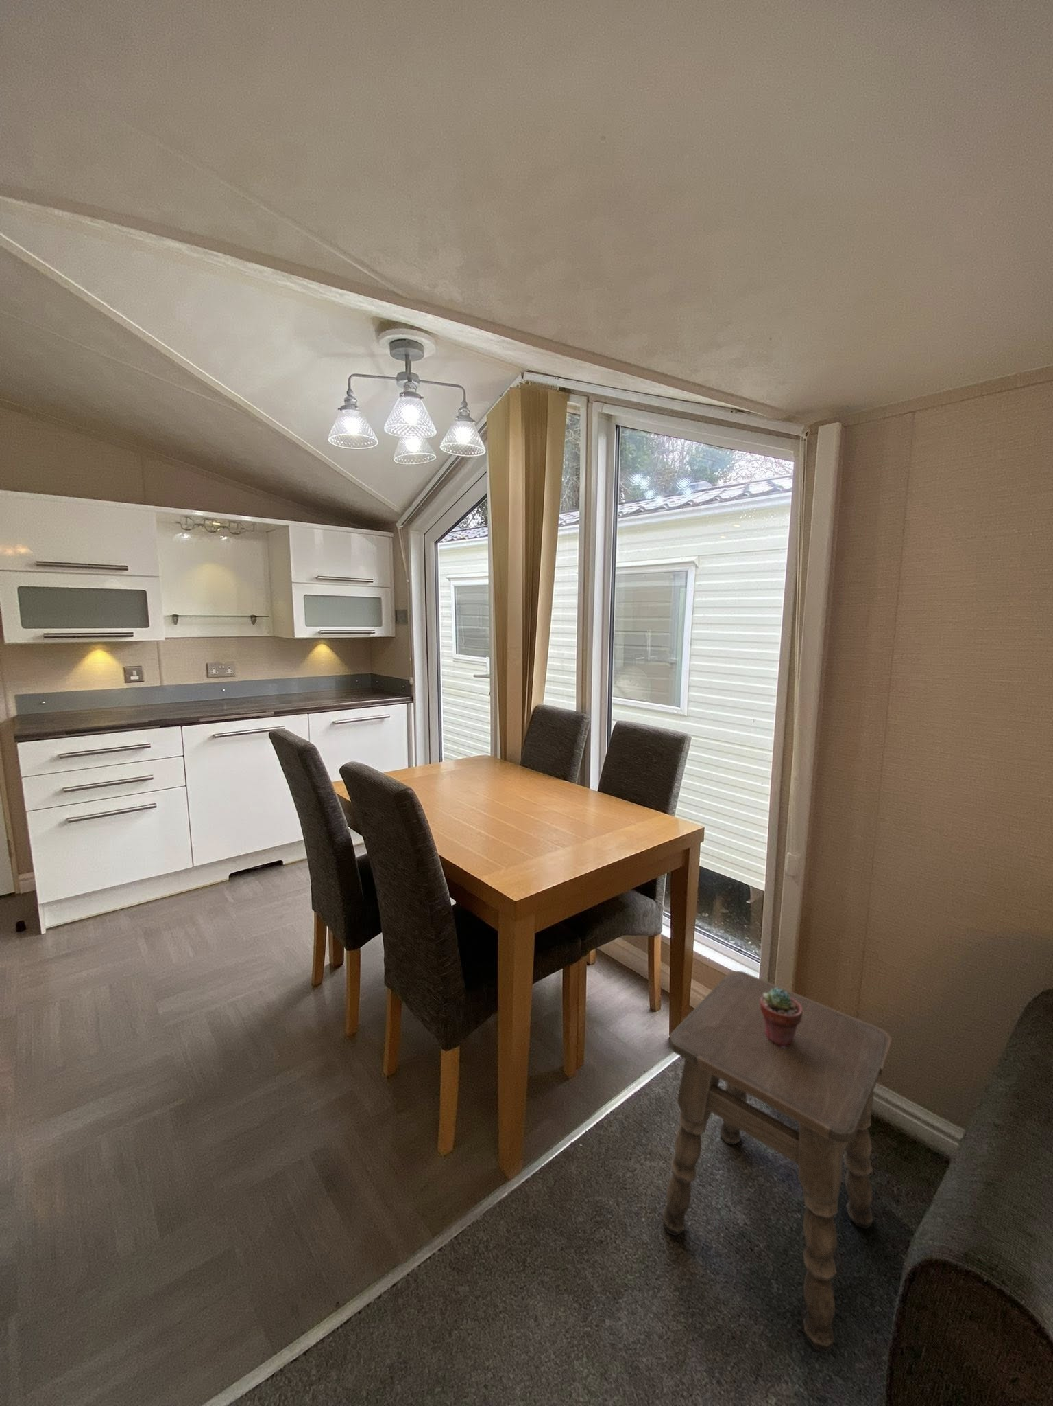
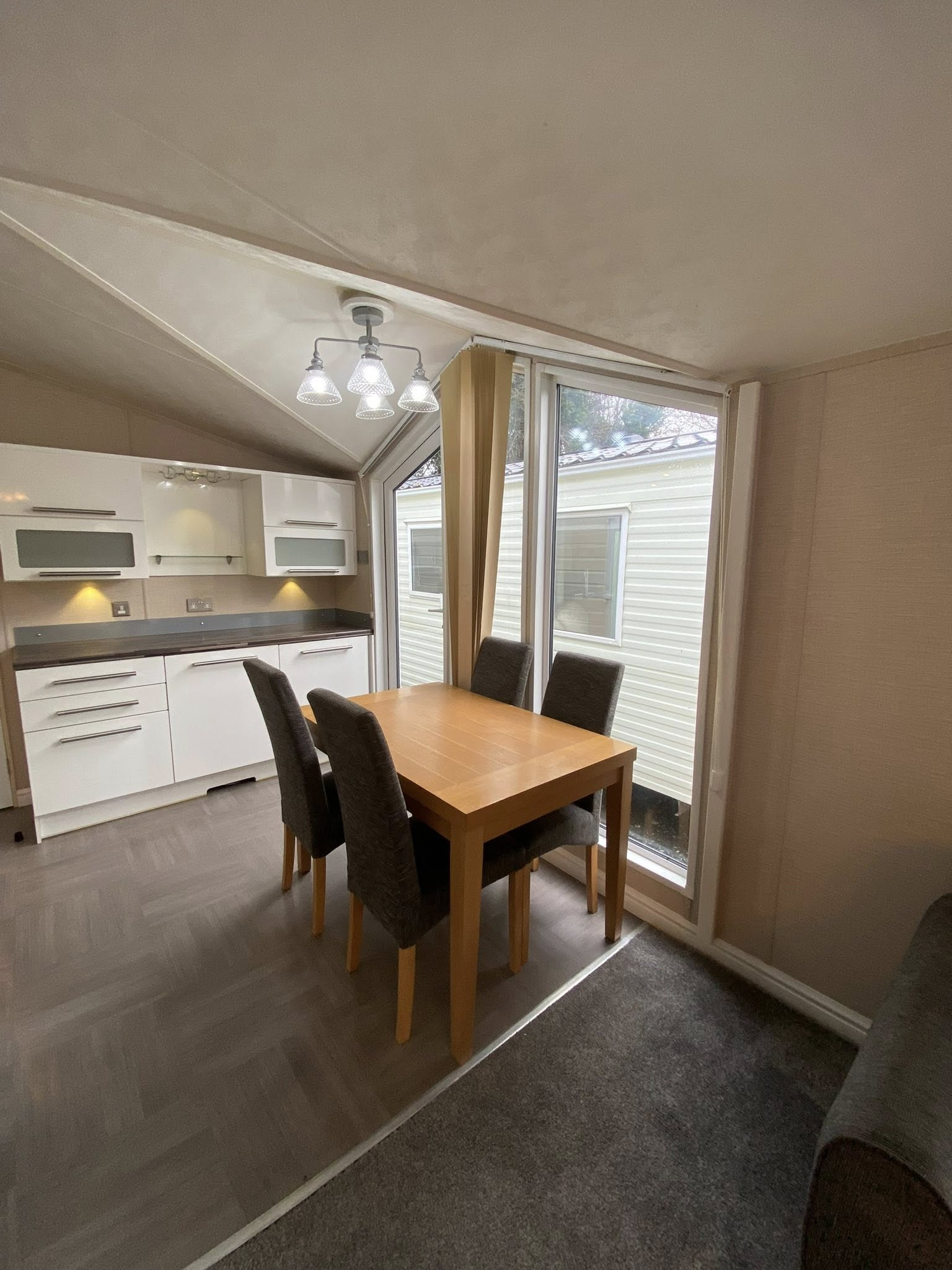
- side table (773, 1133)
- potted succulent (780, 1013)
